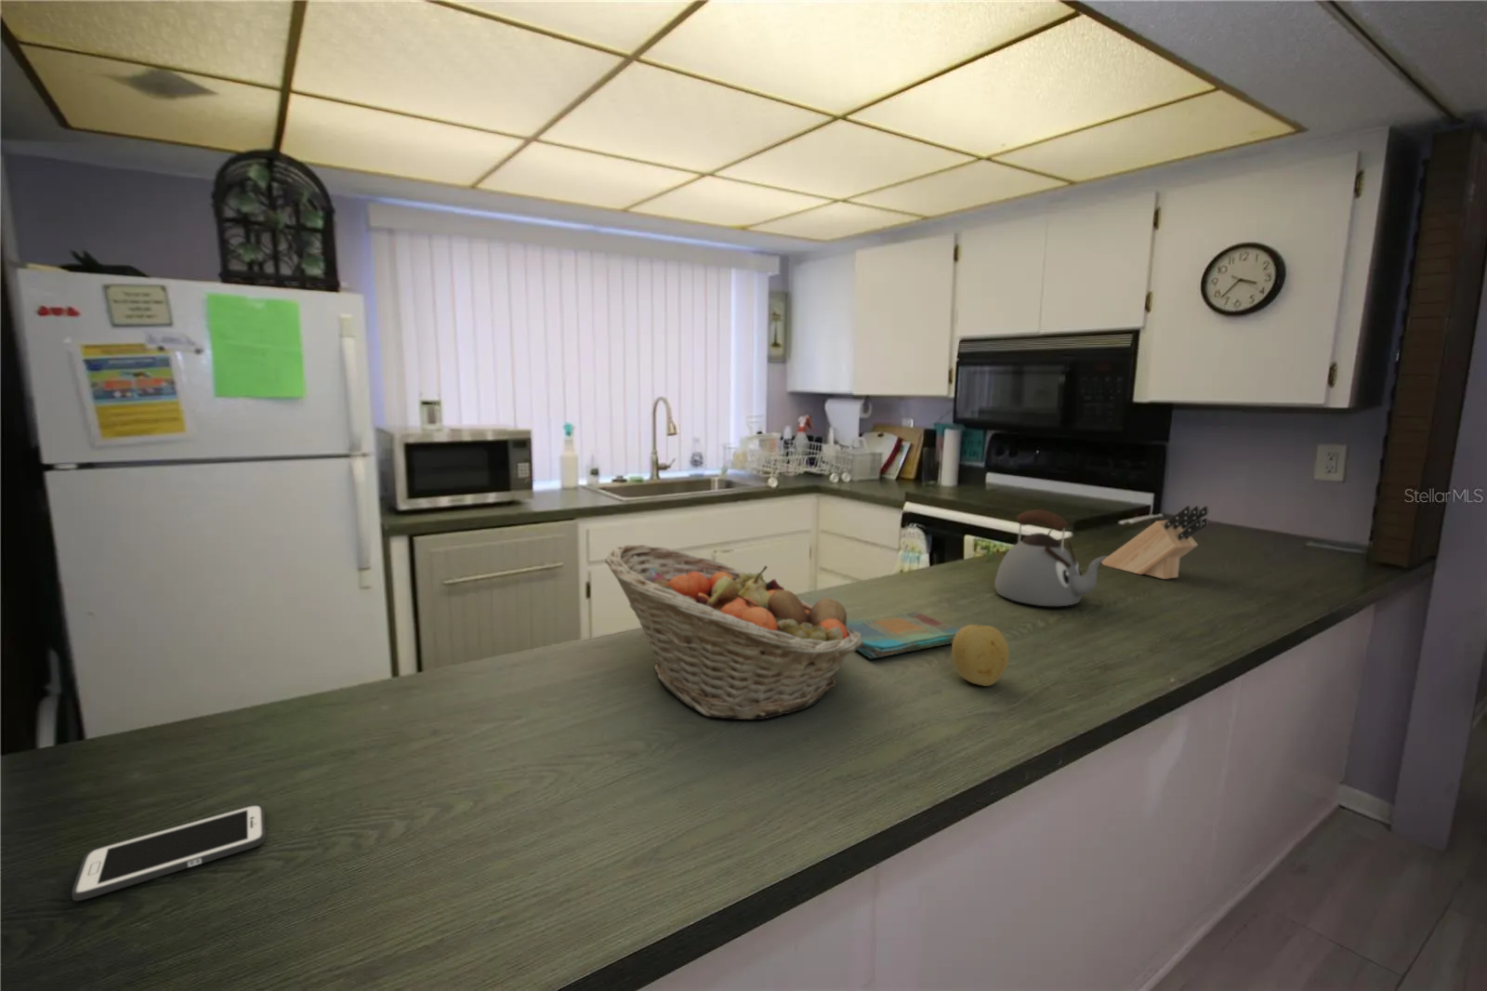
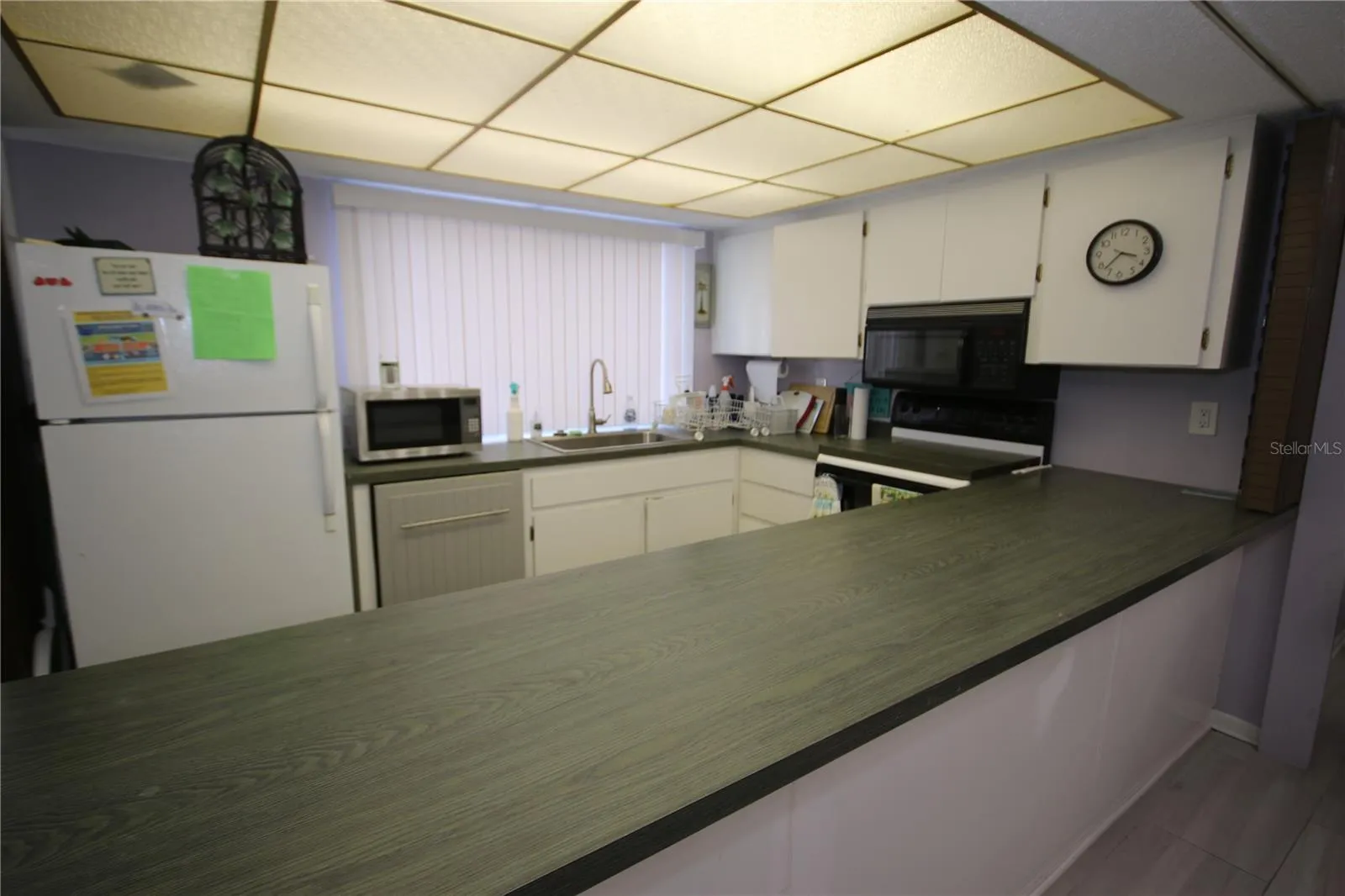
- fruit (980, 653)
- fruit basket (730, 615)
- kettle (1053, 556)
- knife block (1155, 536)
- cell phone (177, 848)
- dish towel (894, 630)
